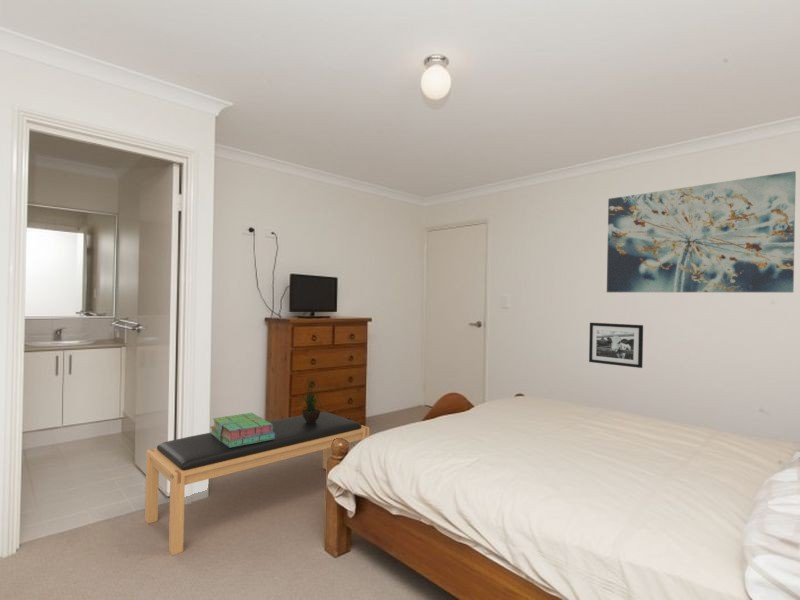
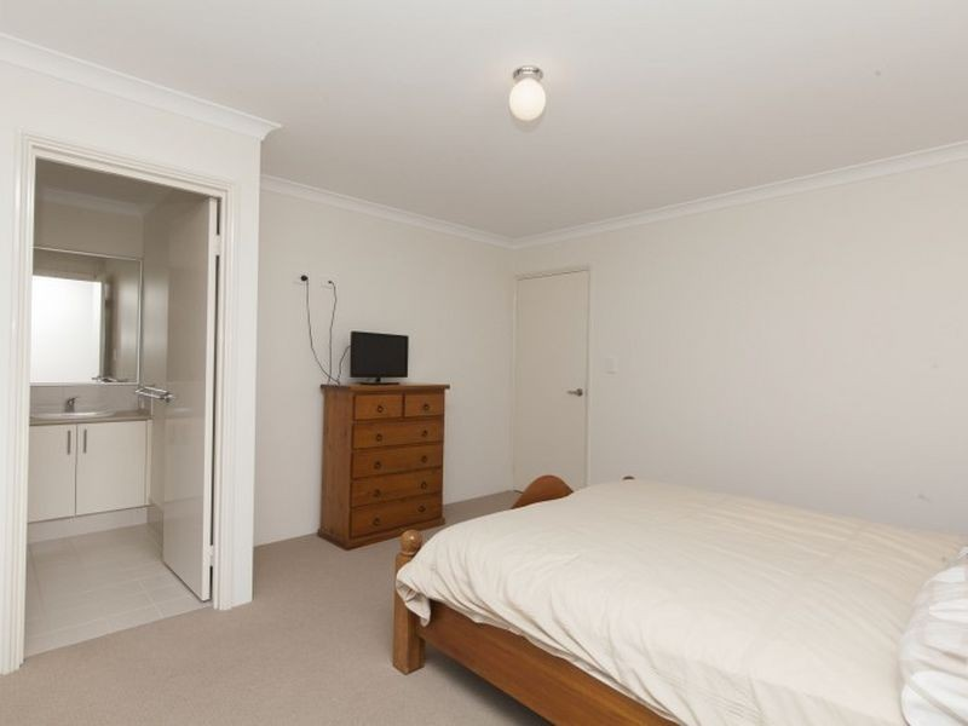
- bench (267, 463)
- wall art (689, 239)
- picture frame (615, 344)
- stack of books (242, 428)
- potted plant (310, 394)
